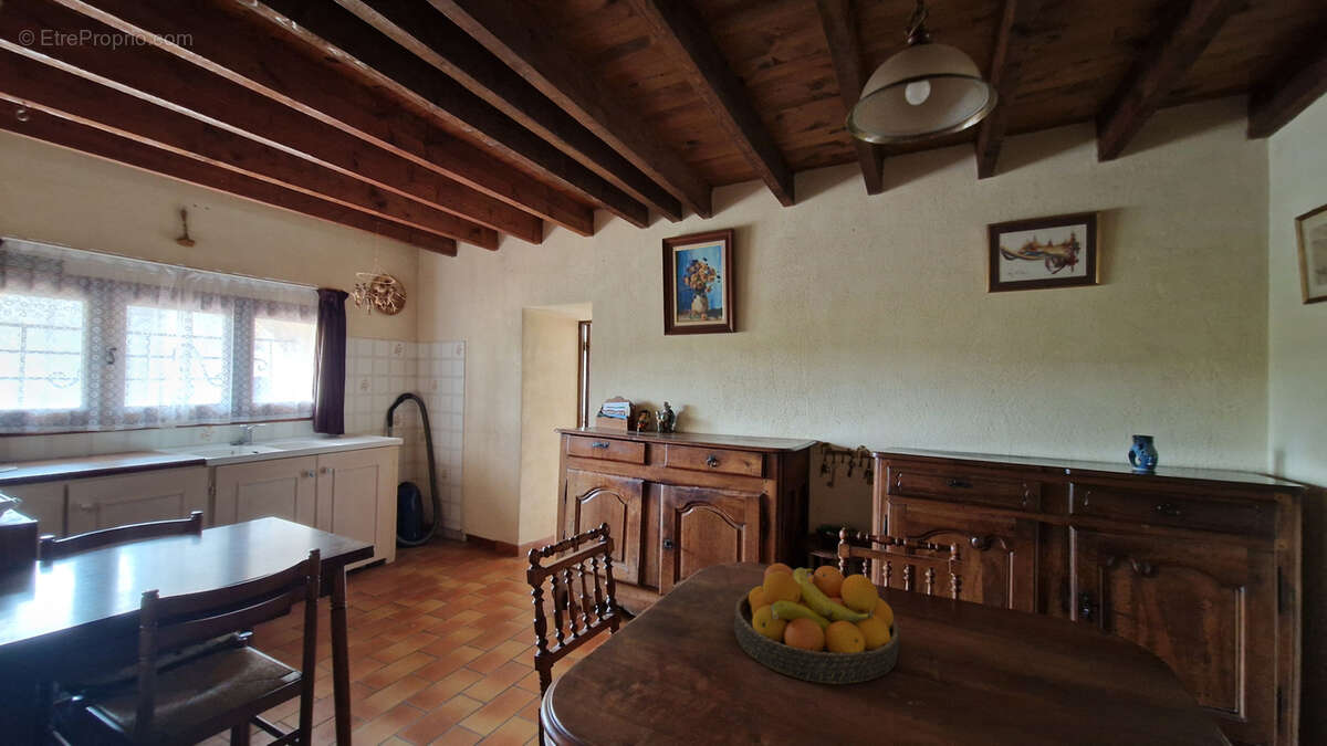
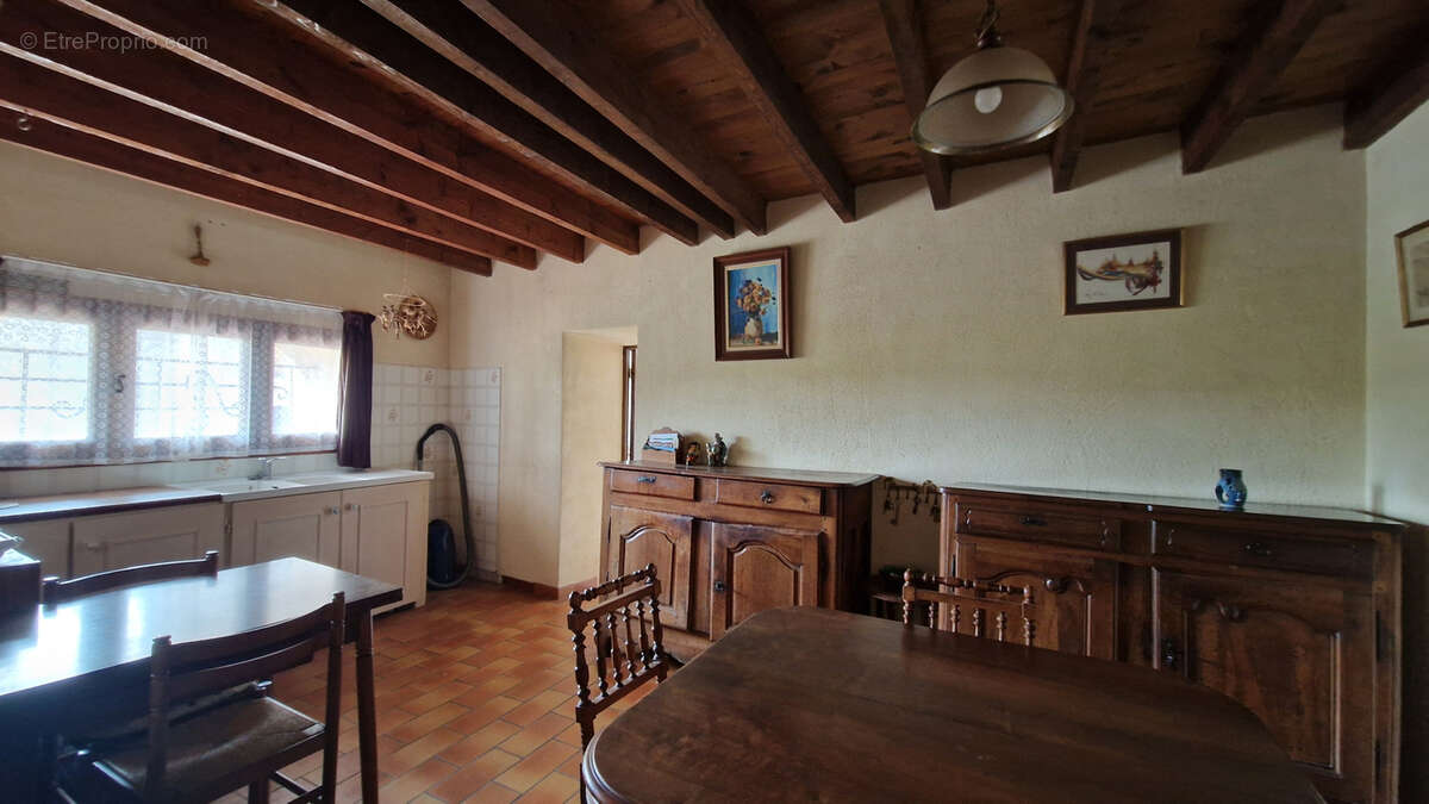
- fruit bowl (813, 603)
